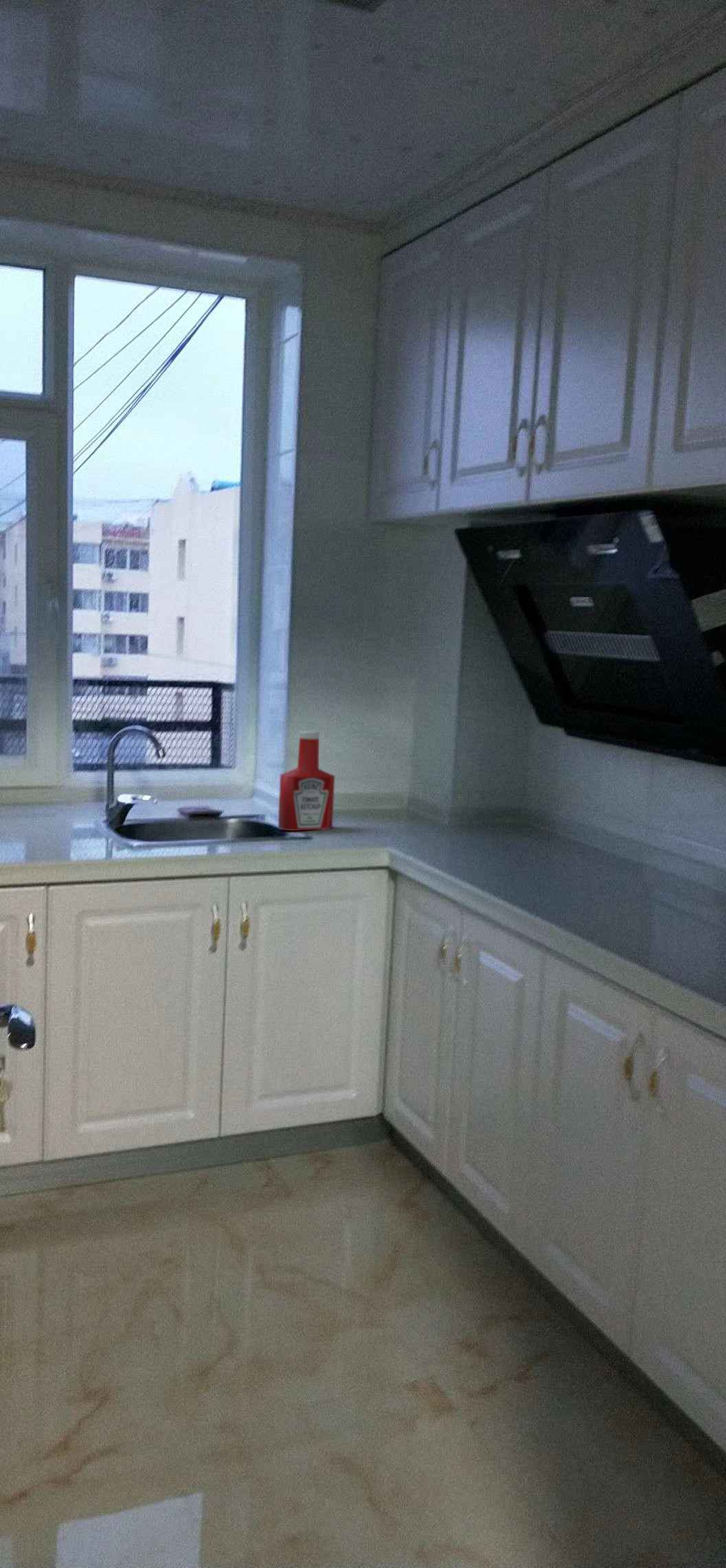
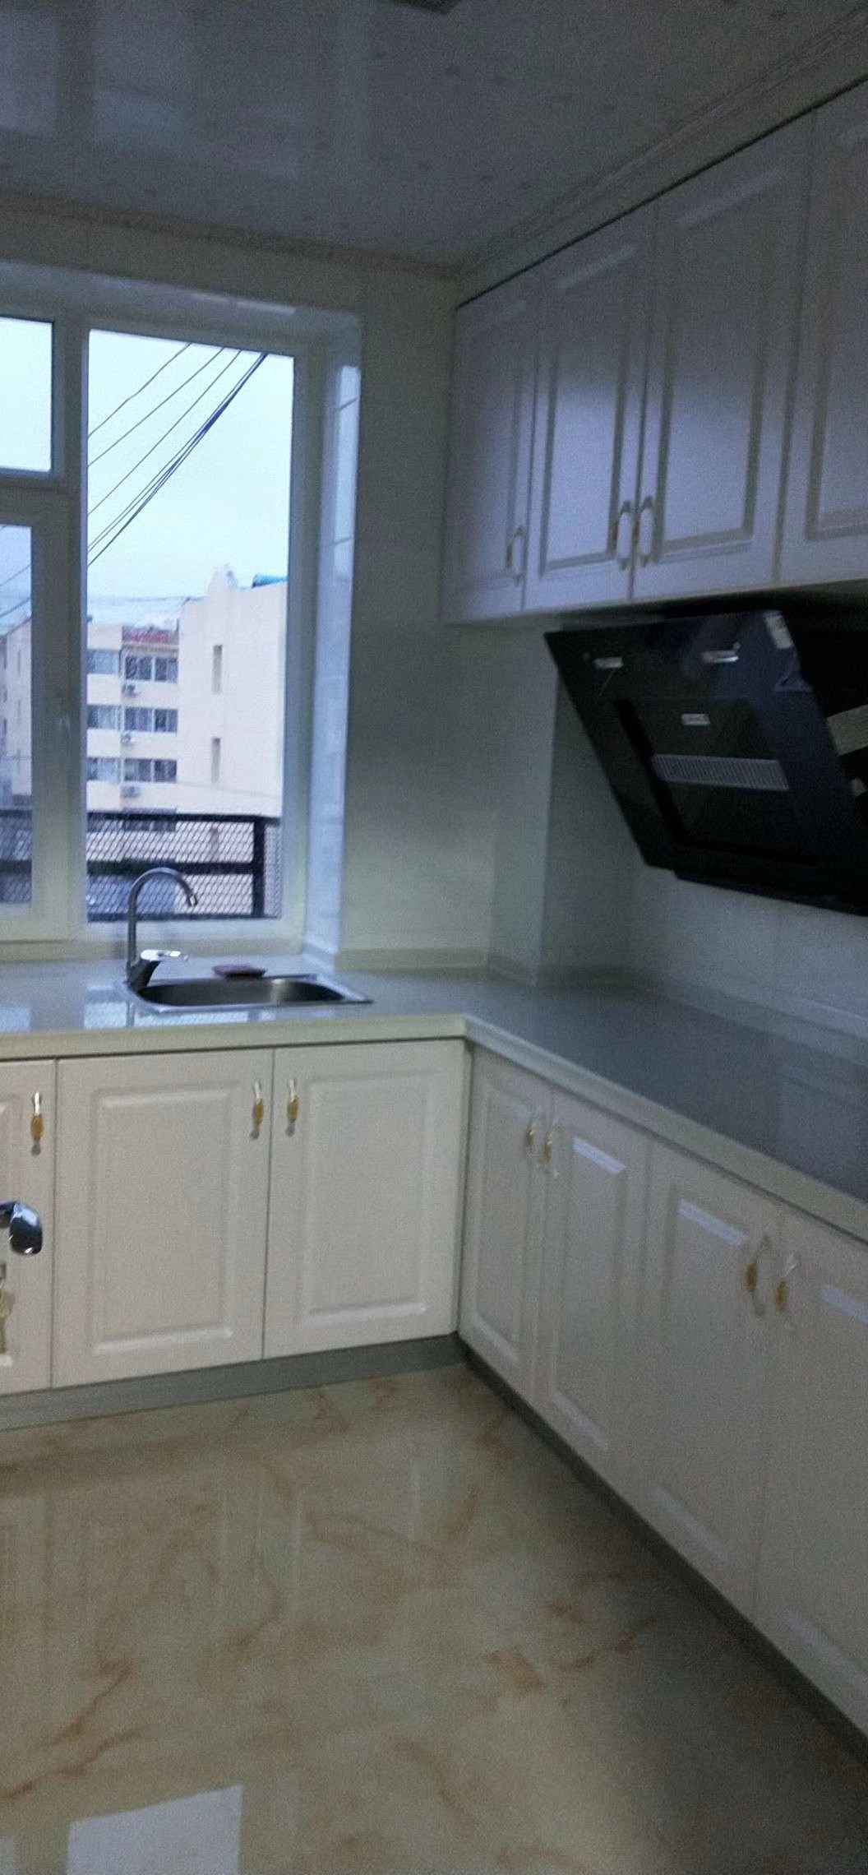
- soap bottle (307, 780)
